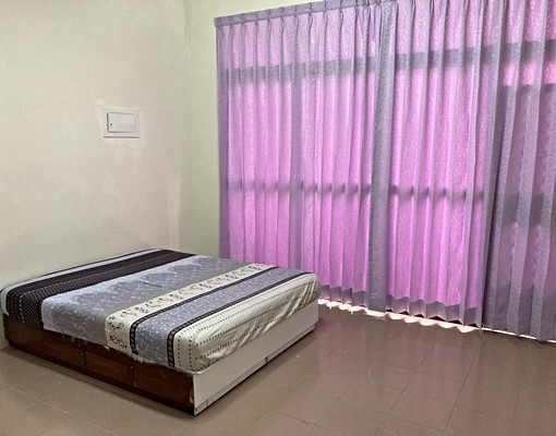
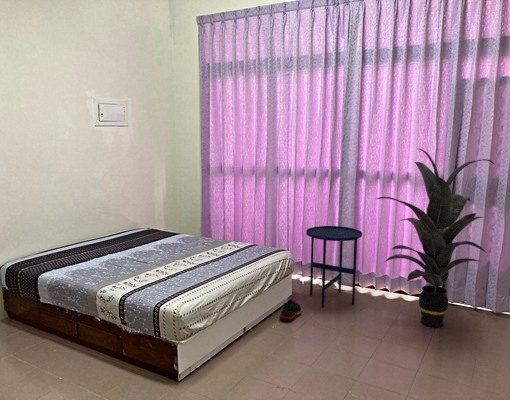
+ shoe (291, 307)
+ indoor plant (431, 237)
+ side table (332, 266)
